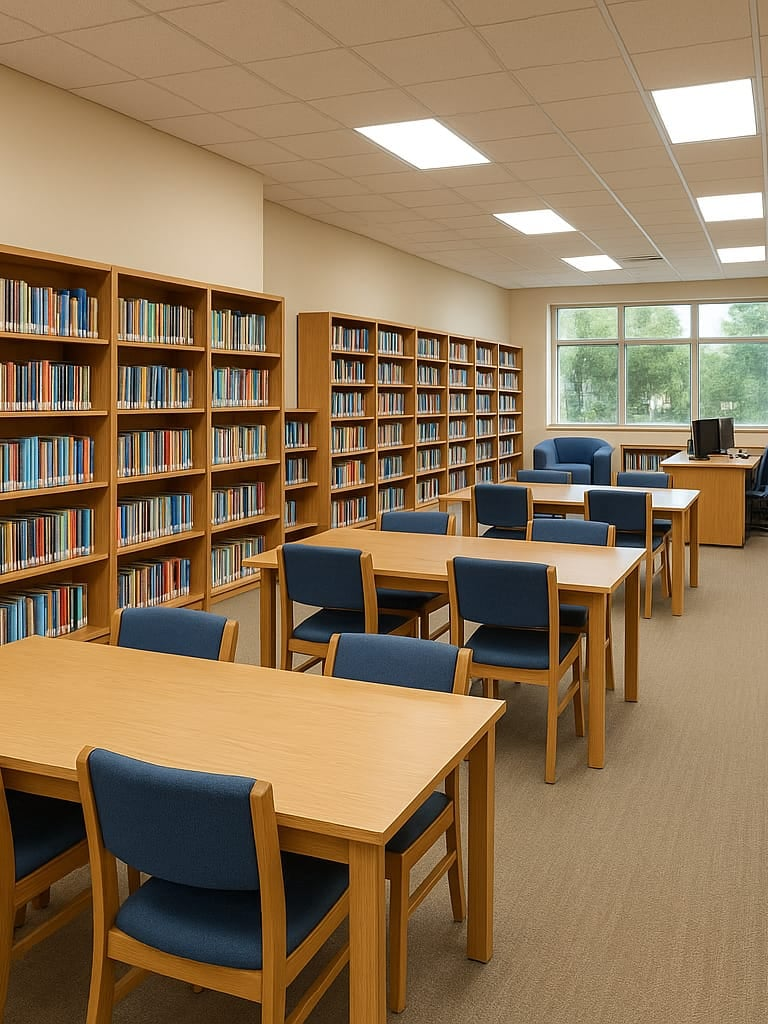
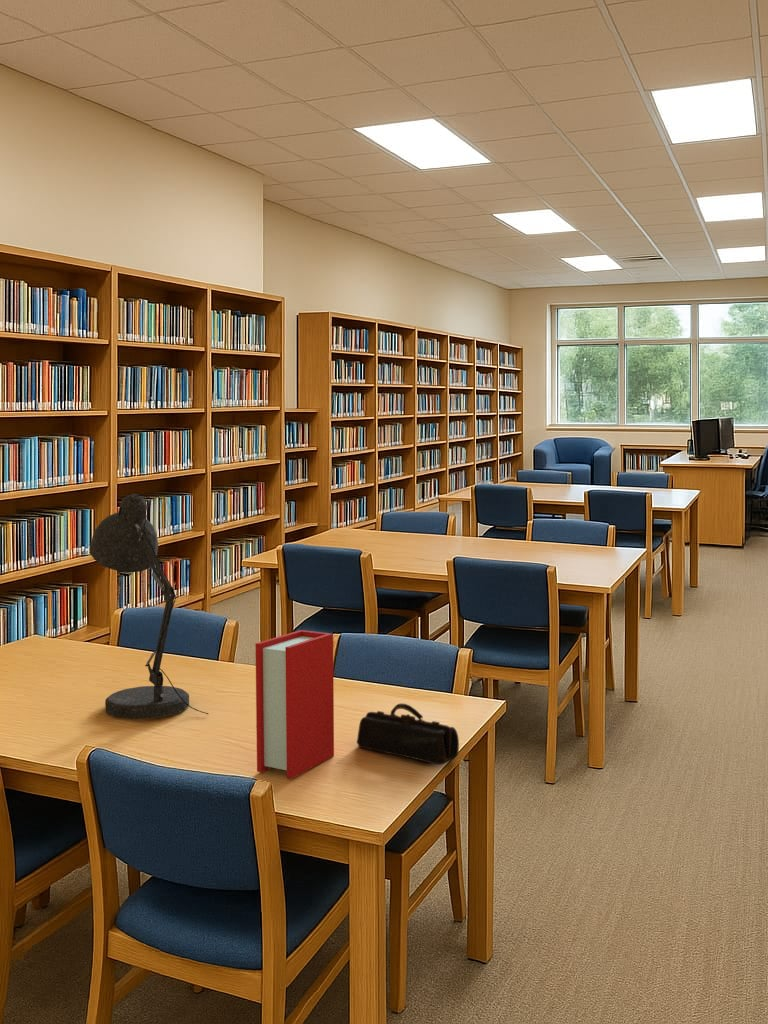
+ desk lamp (161, 590)
+ pencil case (407, 728)
+ book (295, 701)
